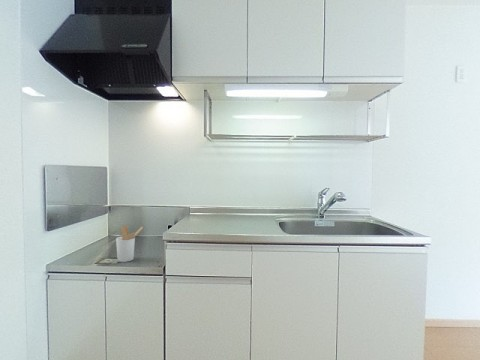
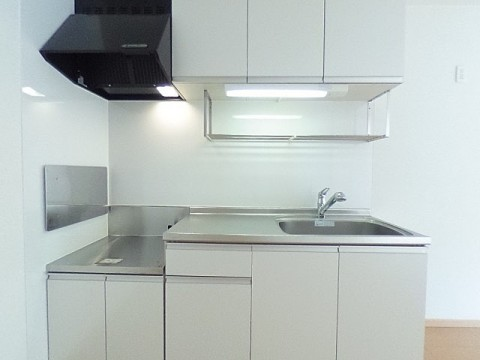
- utensil holder (130, 242)
